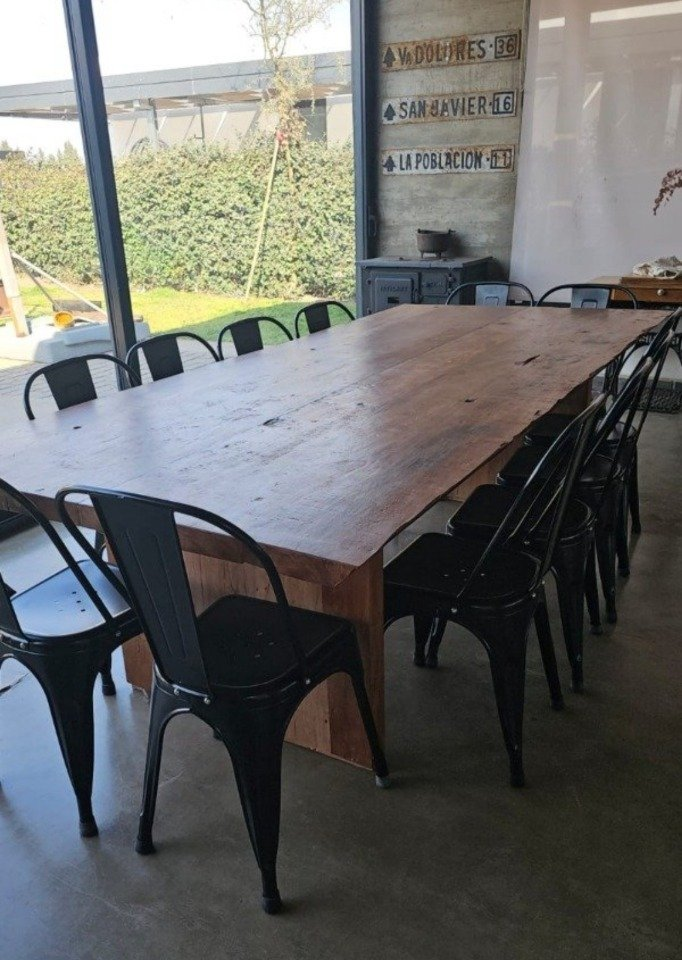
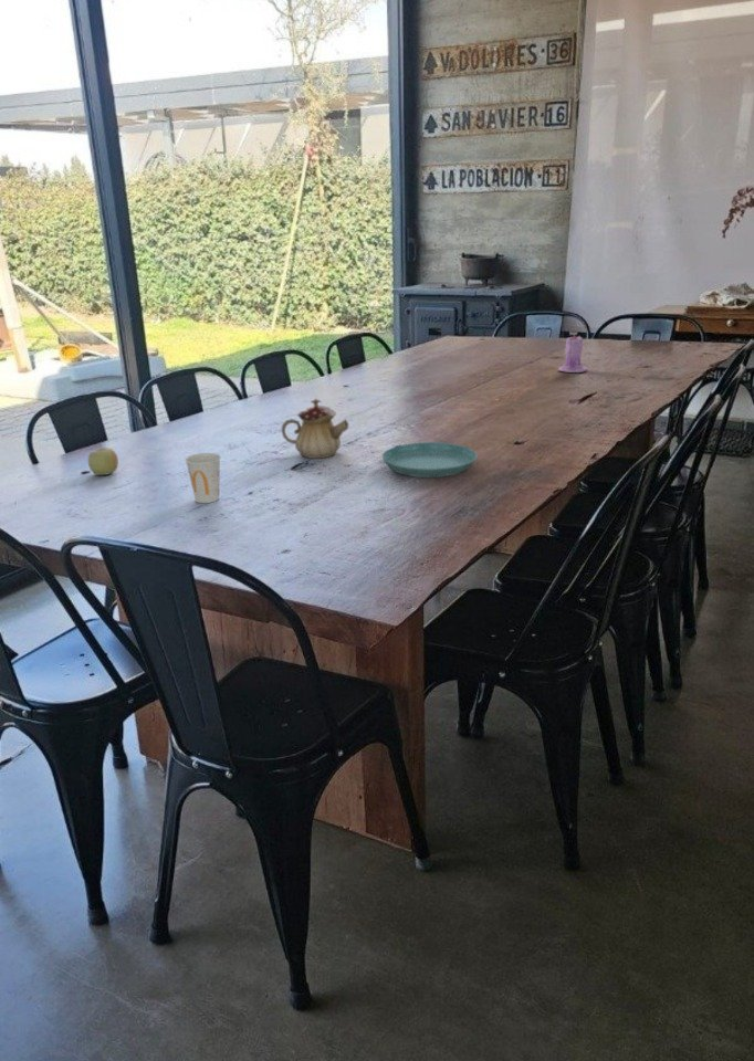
+ cup (205, 479)
+ saucer (429, 460)
+ candle (574, 350)
+ teapot (314, 426)
+ fruit (103, 459)
